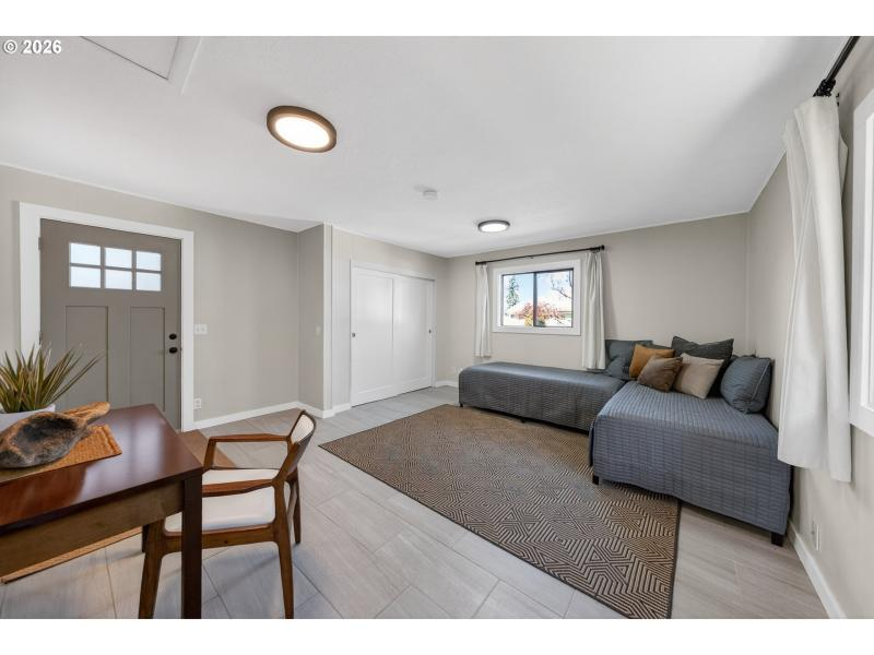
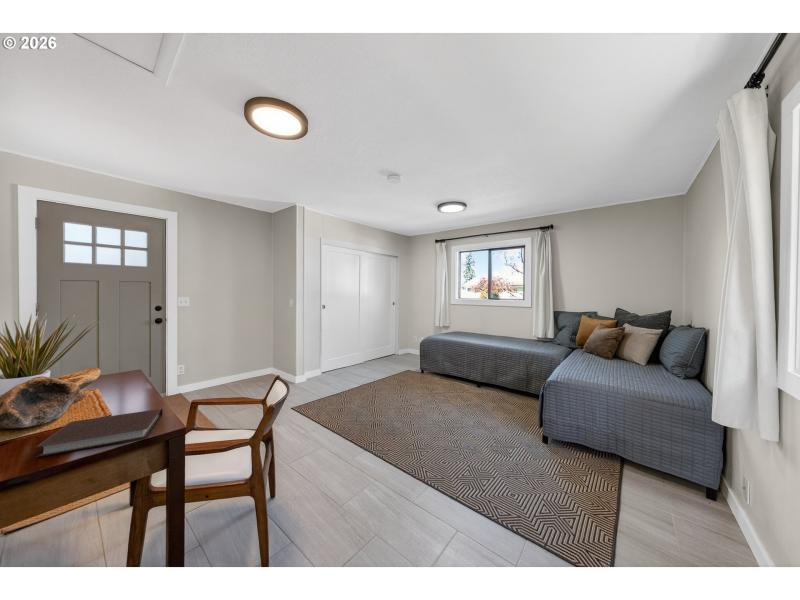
+ notebook (108, 428)
